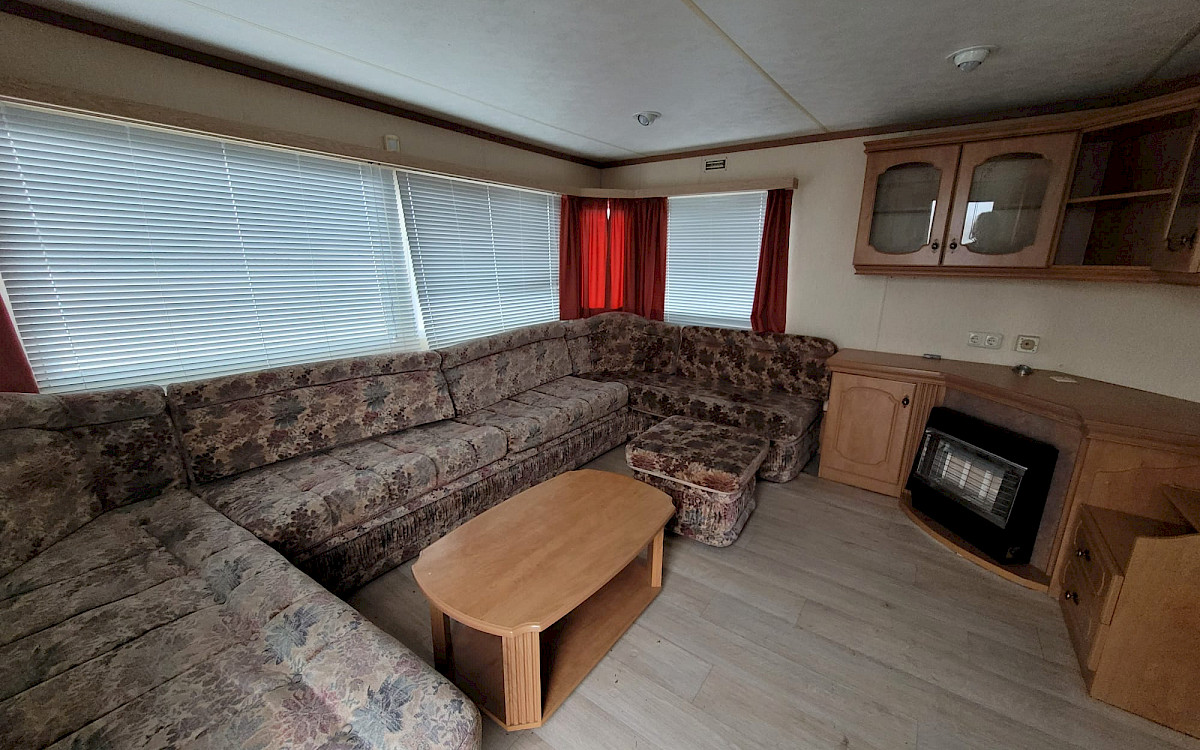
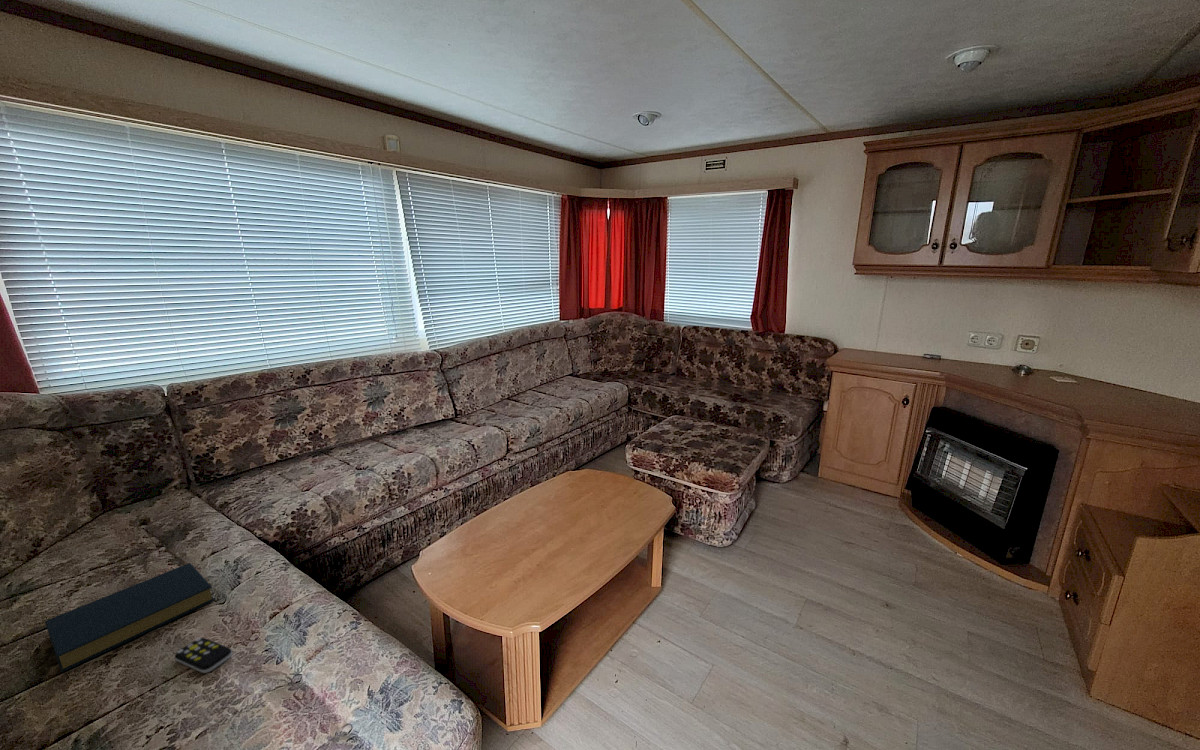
+ remote control (203, 654)
+ hardback book (134, 609)
